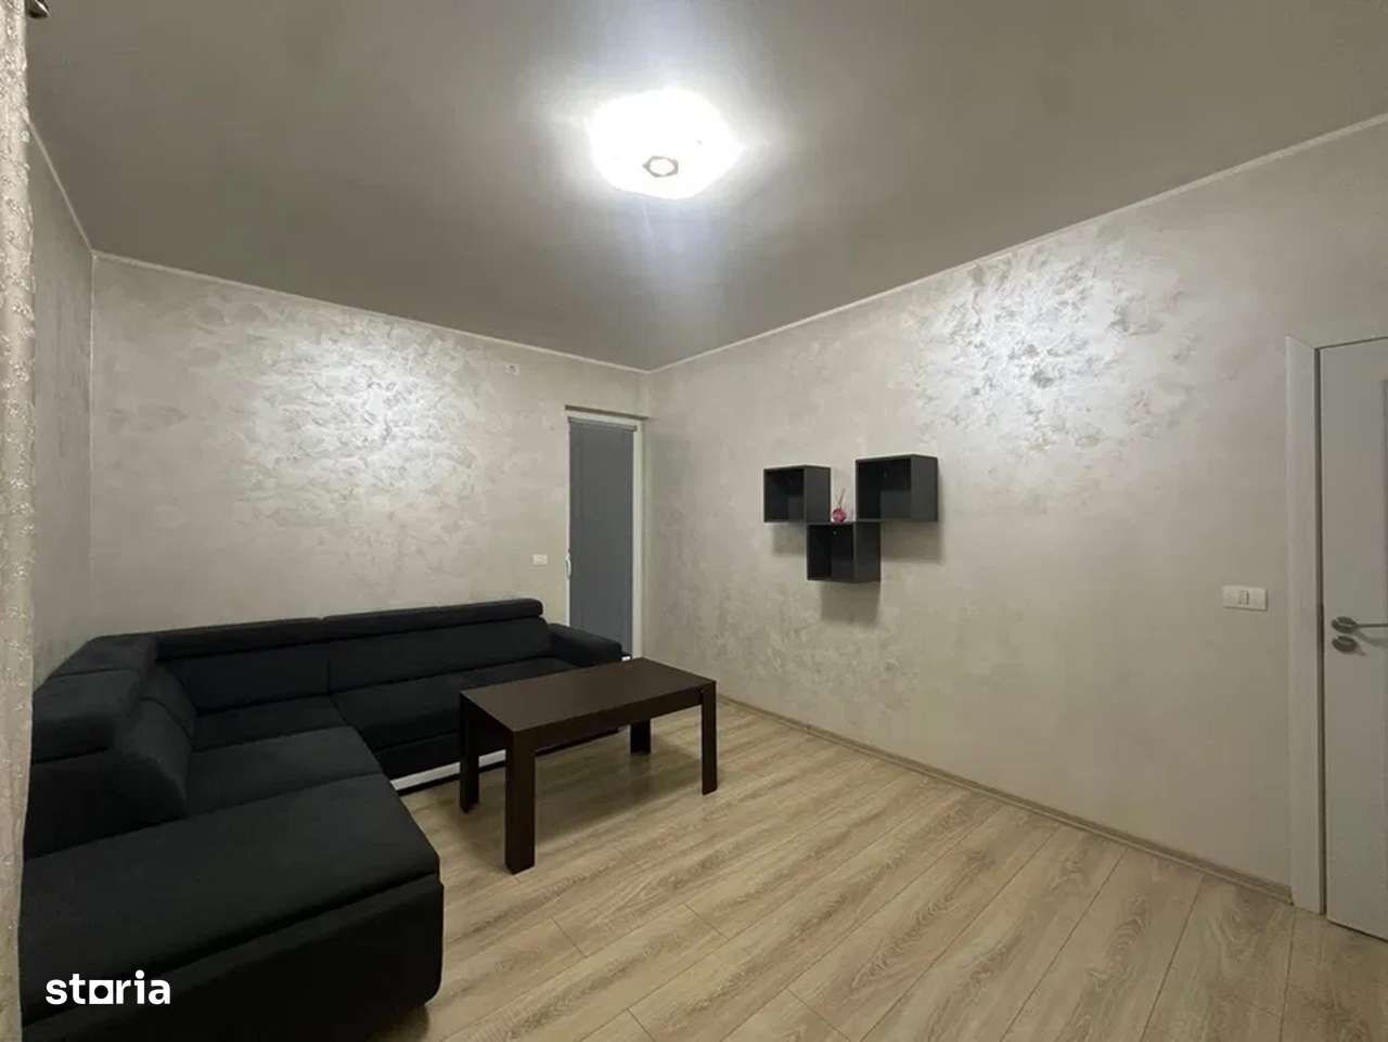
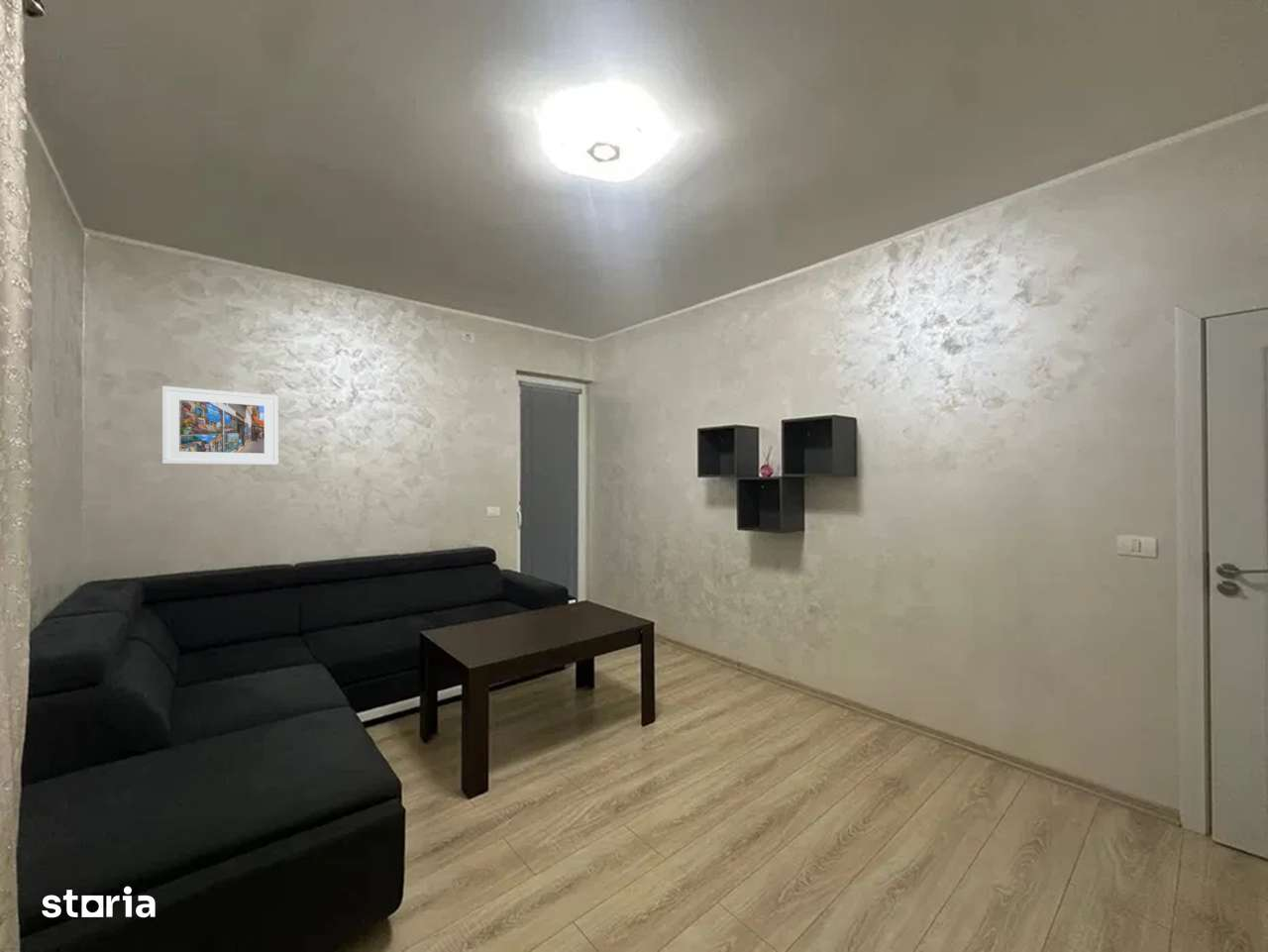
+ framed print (223, 427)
